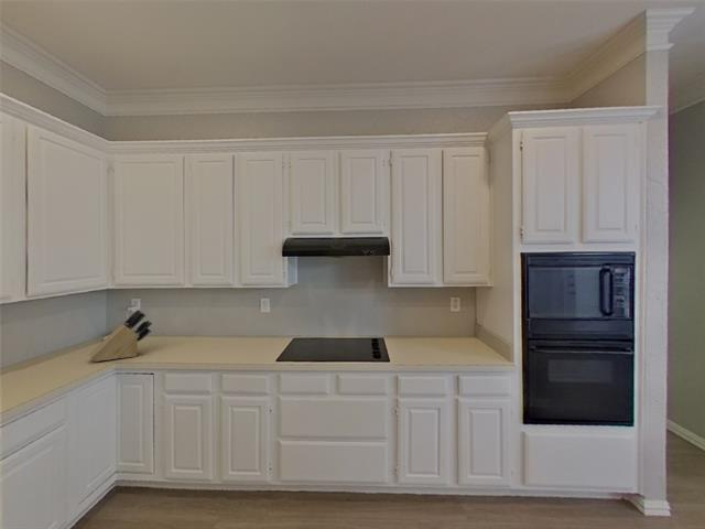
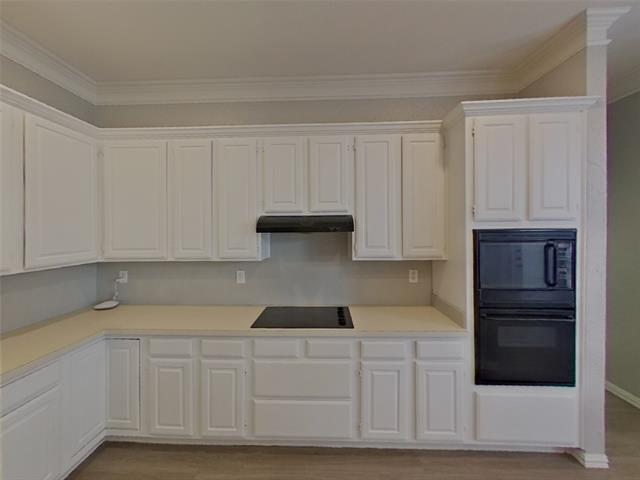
- knife block (121, 334)
